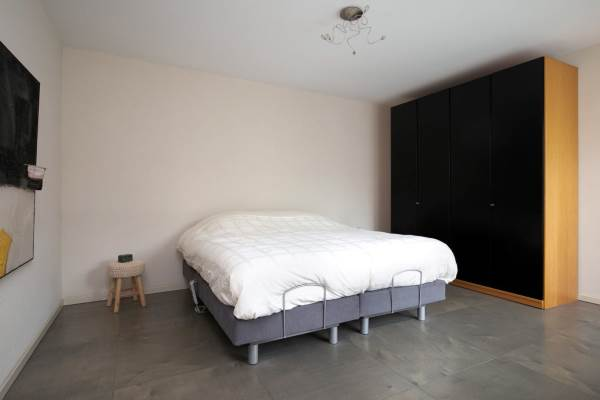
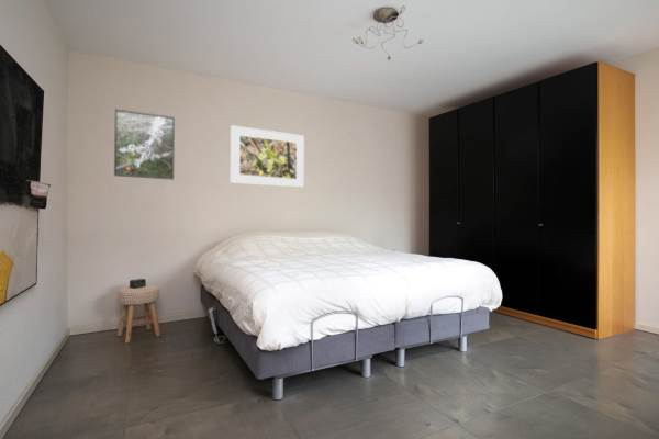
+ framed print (269, 158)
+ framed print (145, 145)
